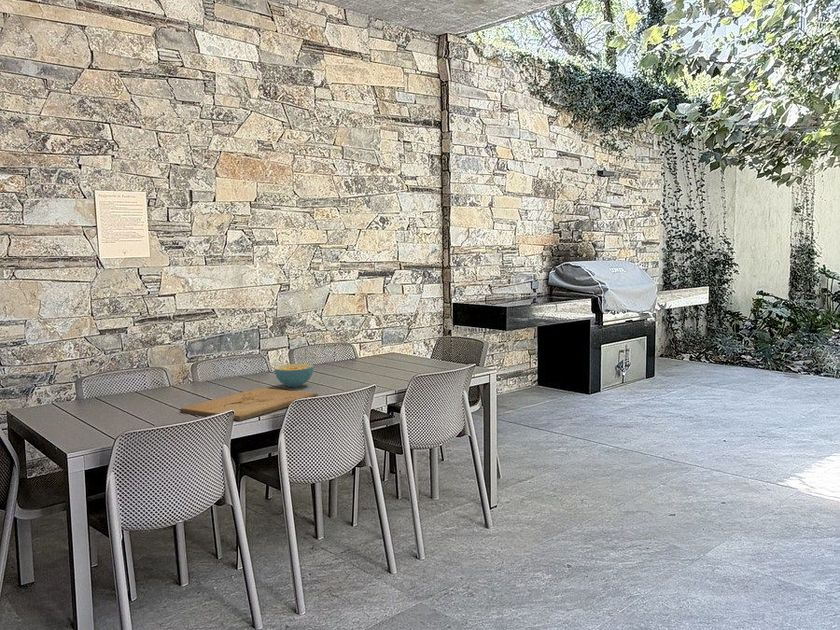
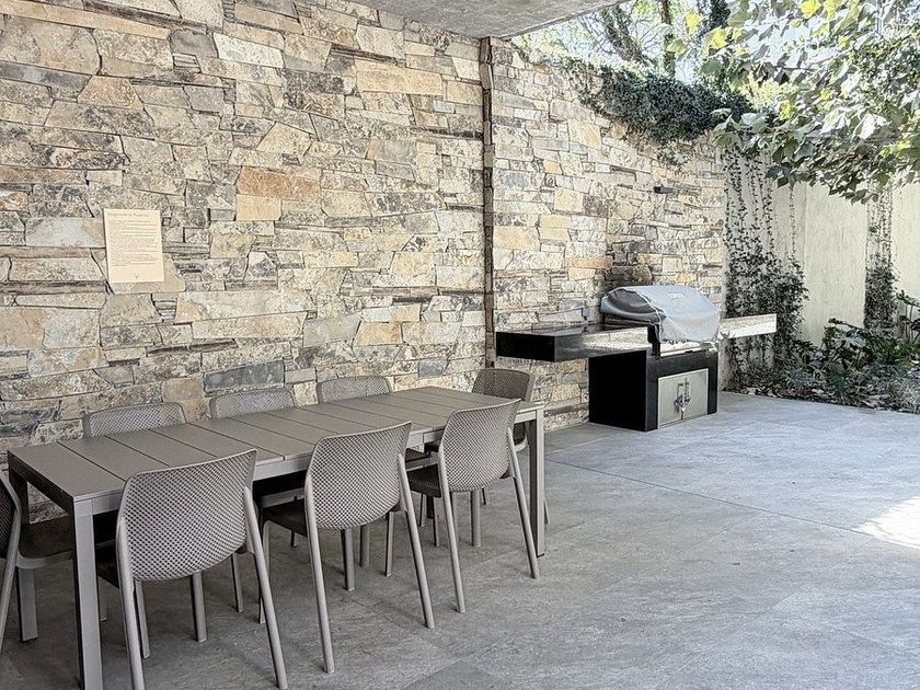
- cutting board (251, 402)
- cereal bowl (294, 376)
